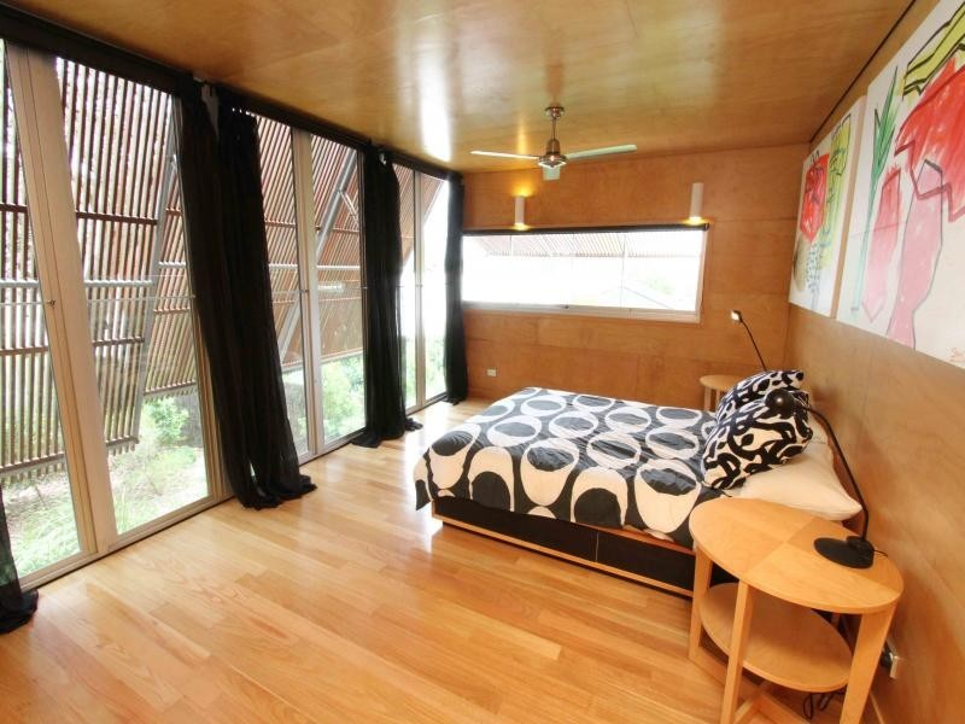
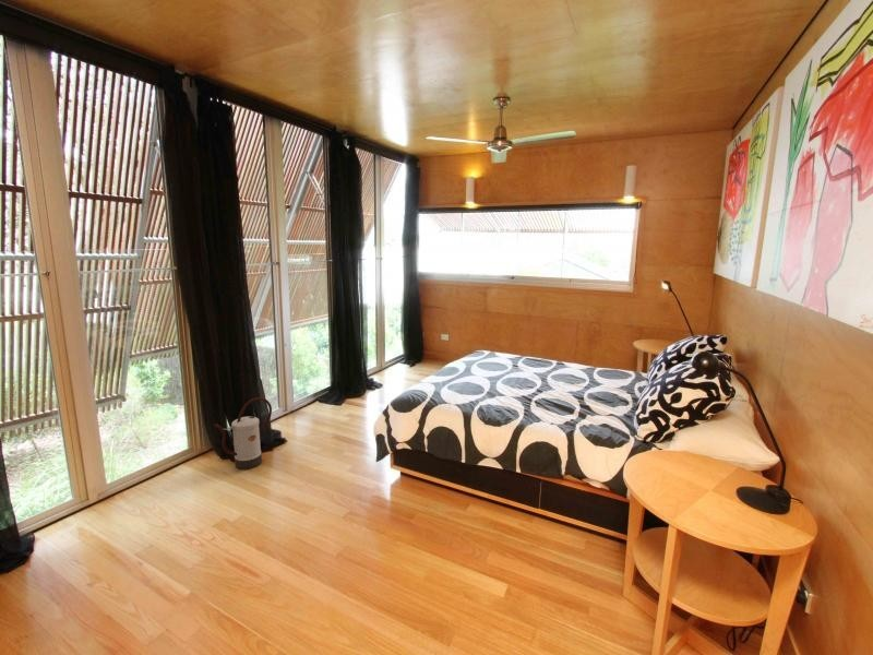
+ watering can (244, 432)
